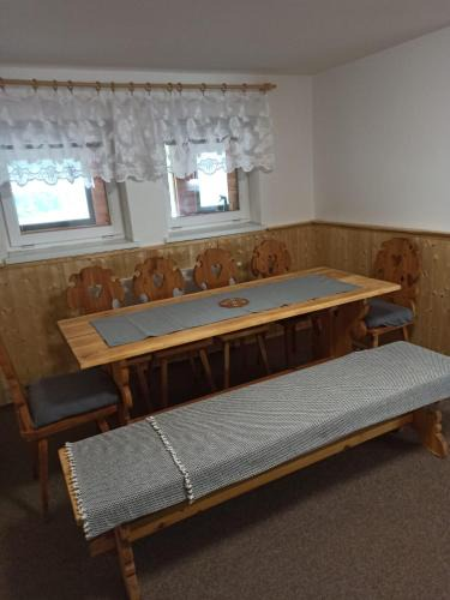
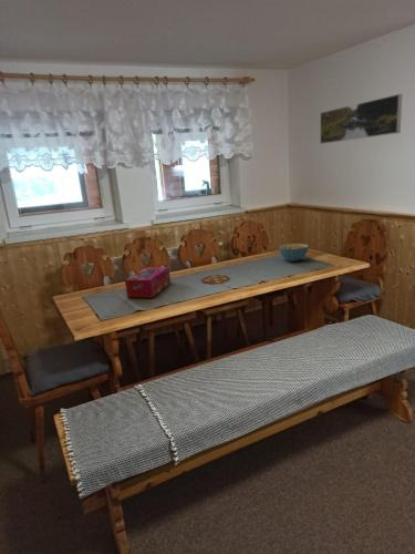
+ cereal bowl (293, 253)
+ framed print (356, 121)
+ tissue box (148, 281)
